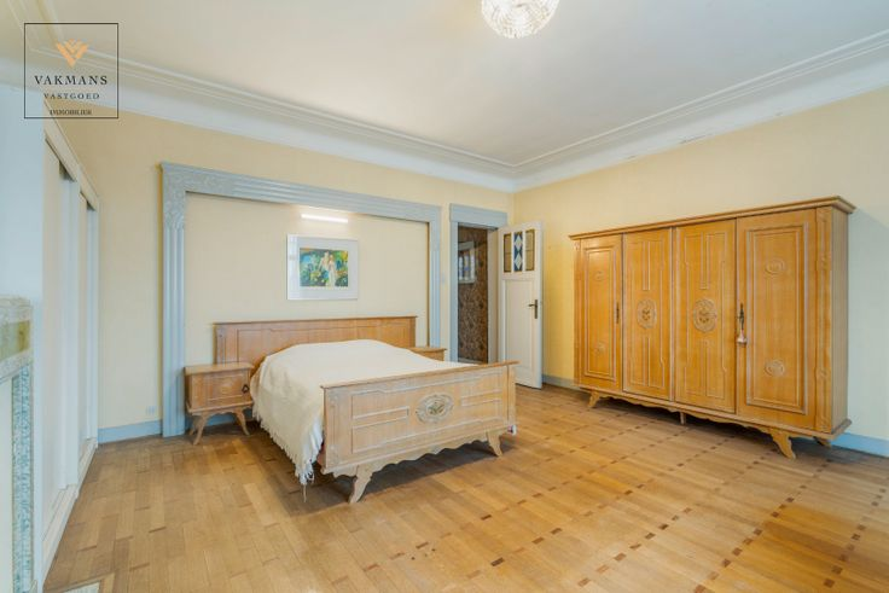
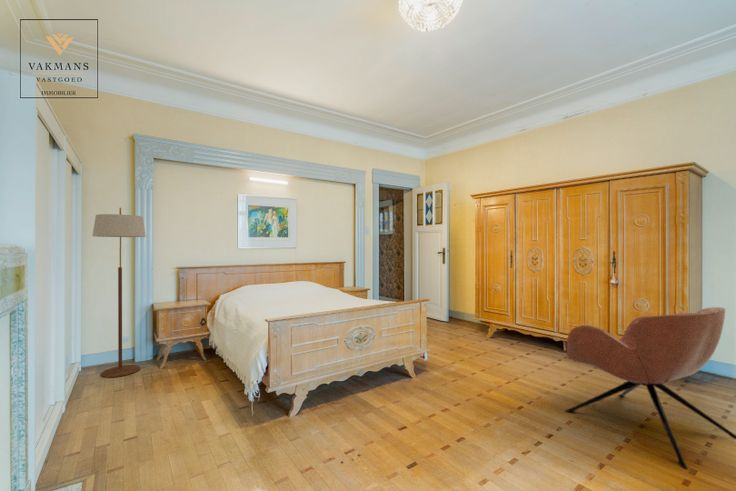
+ armchair (644, 362)
+ floor lamp (120, 289)
